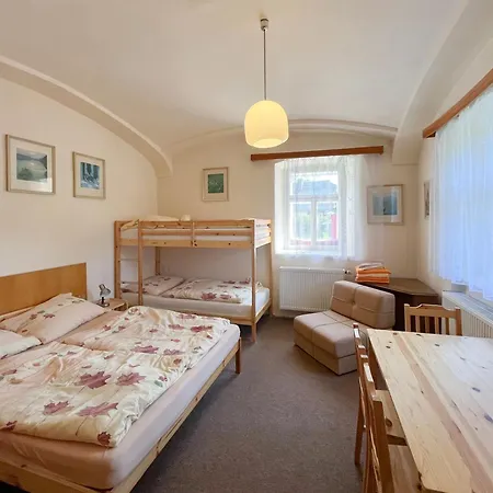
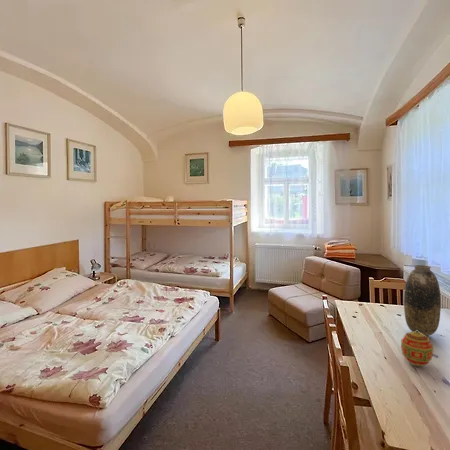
+ decorative egg (416, 347)
+ vase (421, 300)
